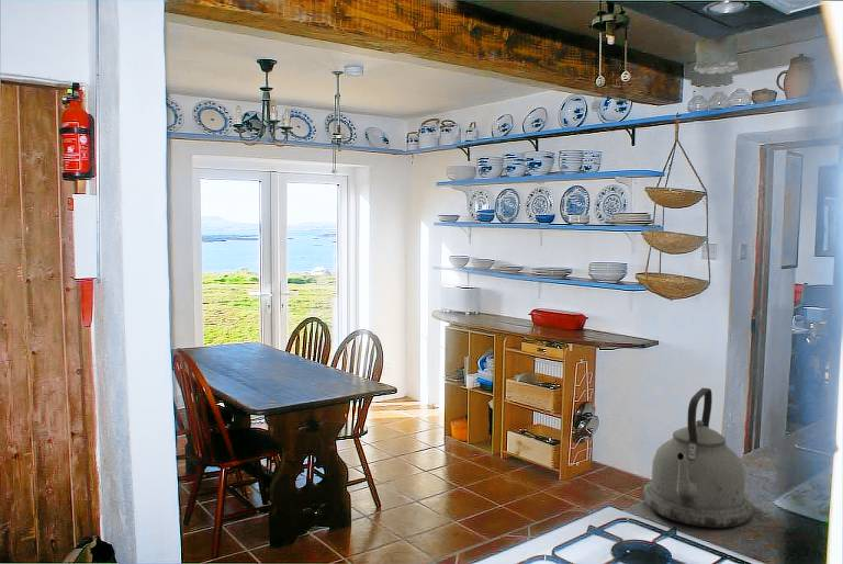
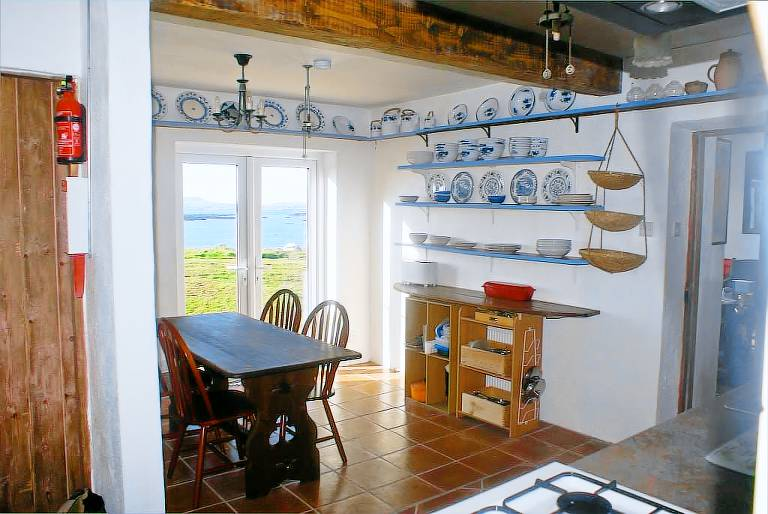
- kettle (699, 452)
